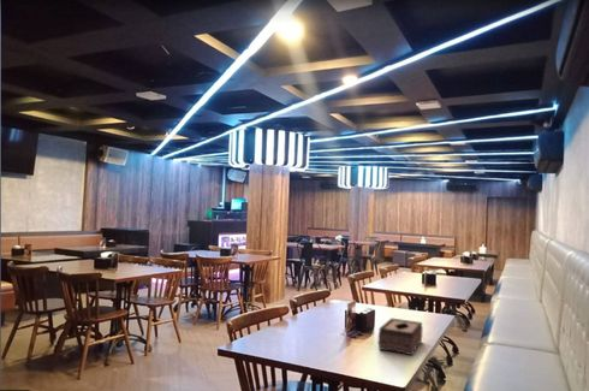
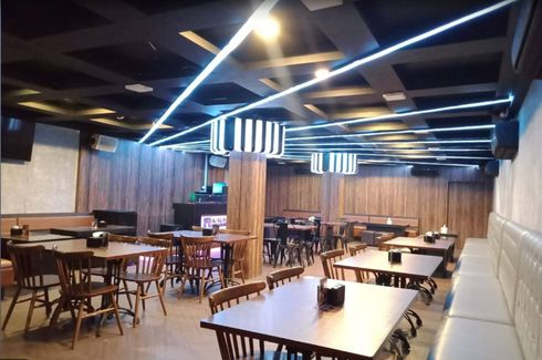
- tissue box (400, 334)
